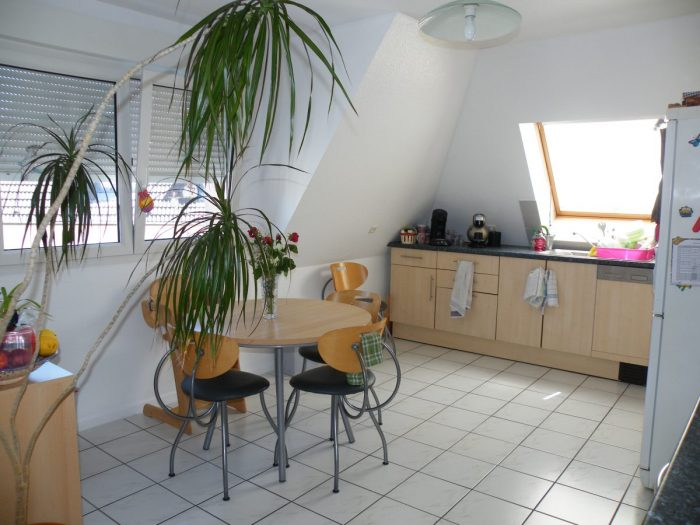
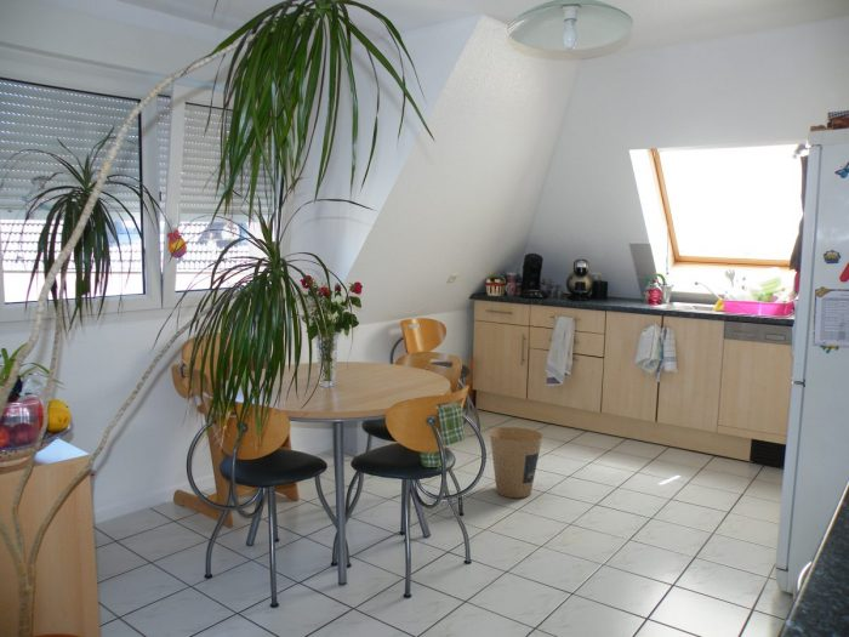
+ trash can (514, 462)
